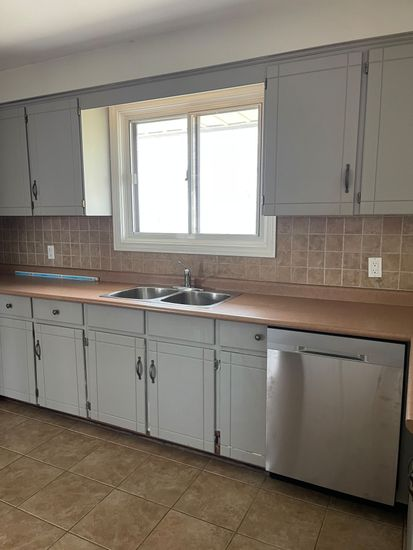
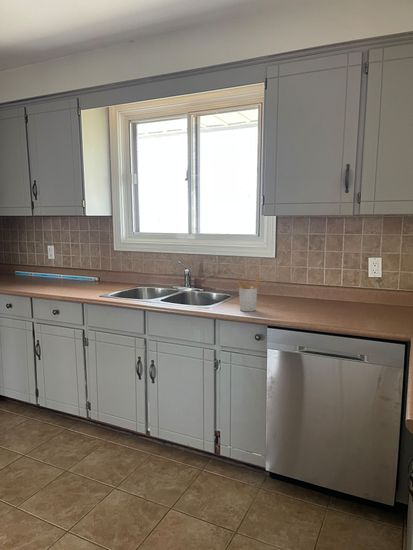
+ utensil holder (246, 294)
